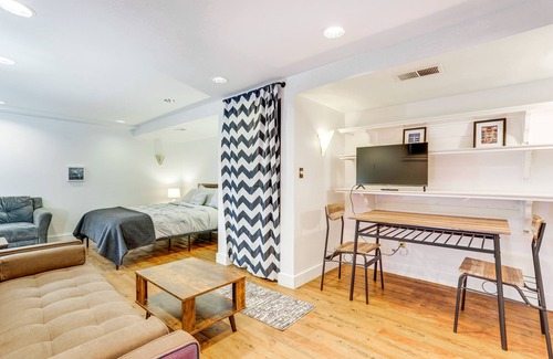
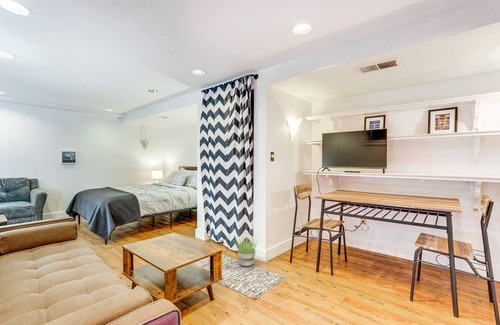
+ potted plant (246, 251)
